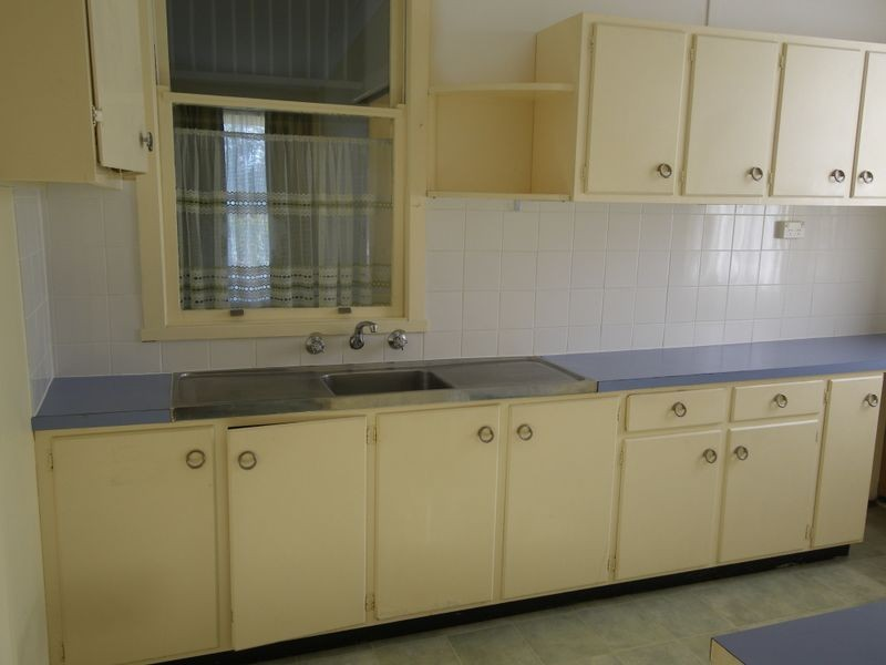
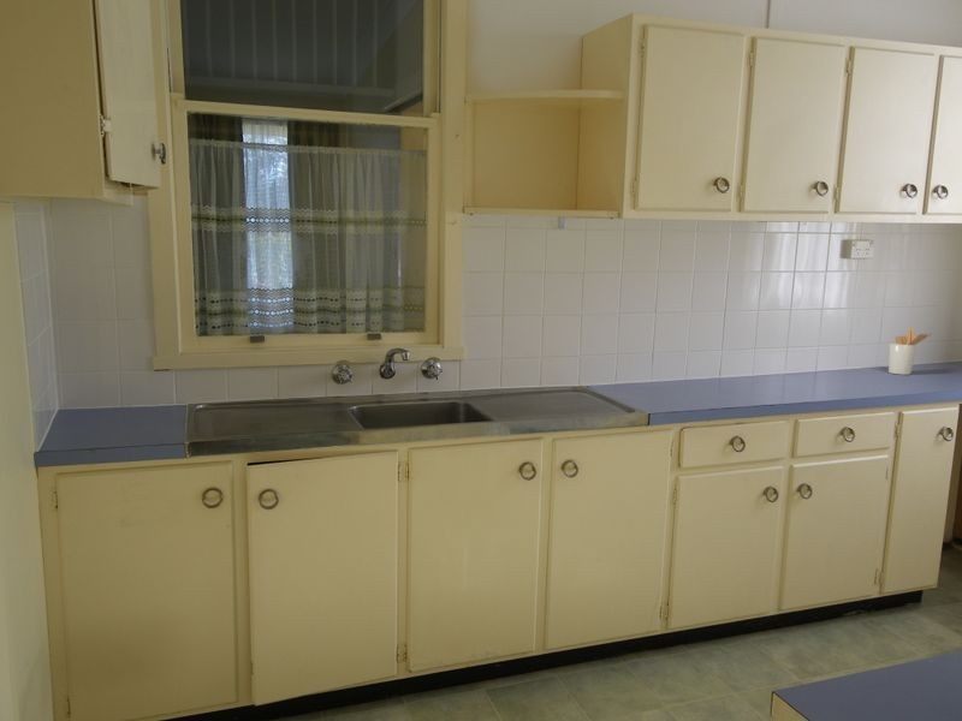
+ utensil holder (908, 351)
